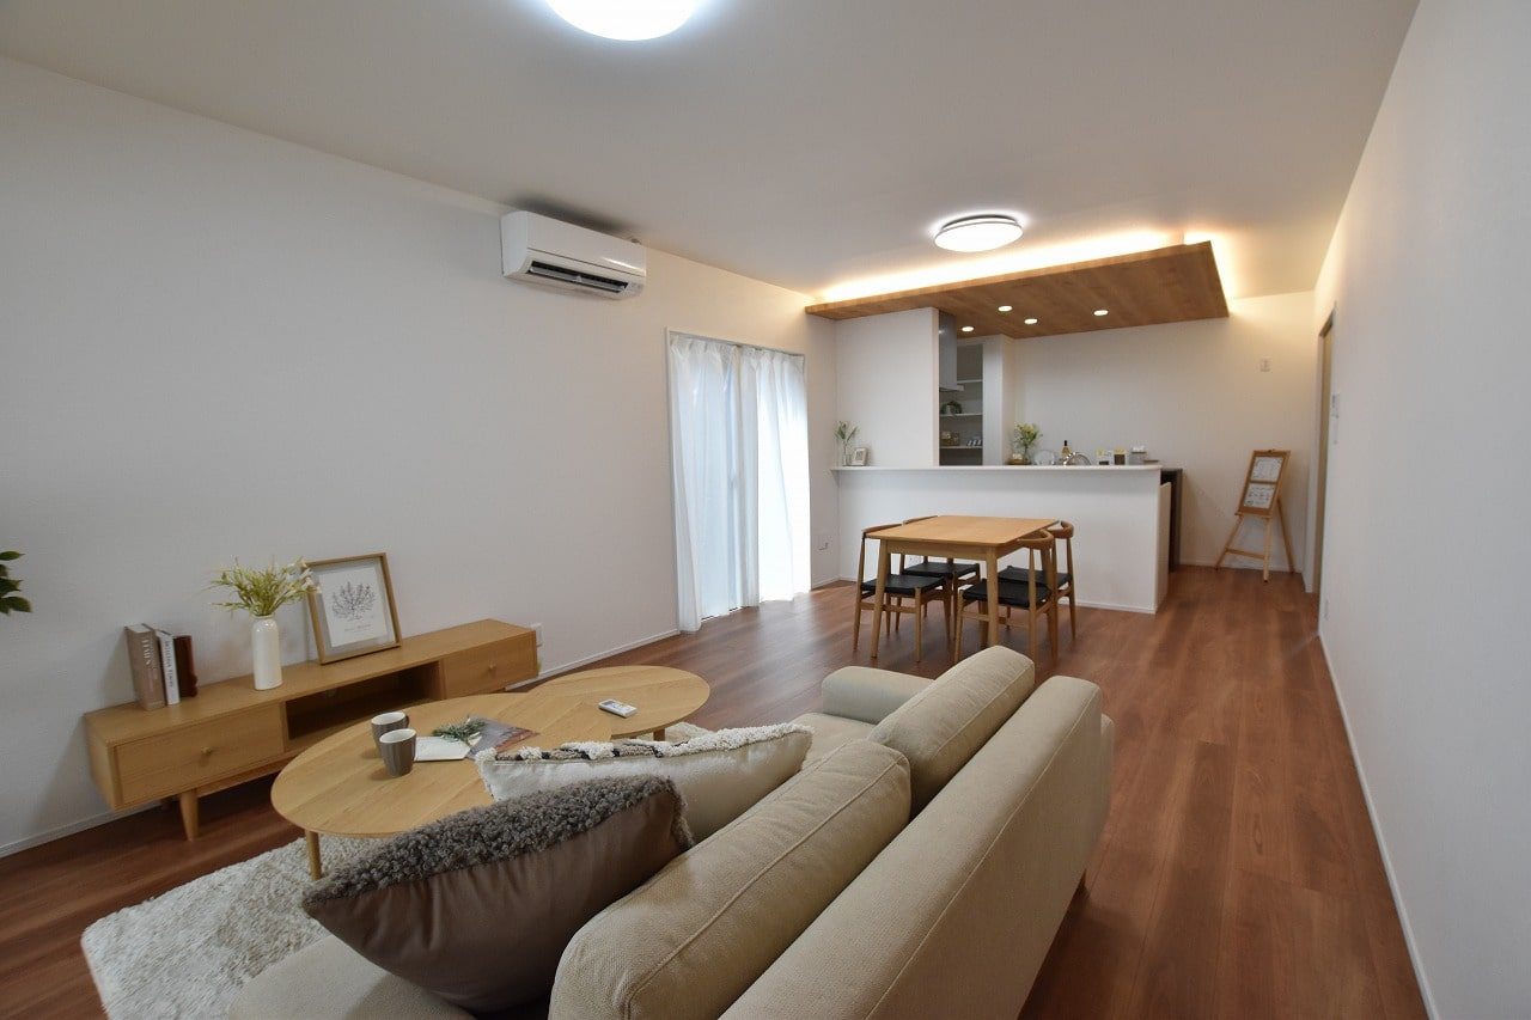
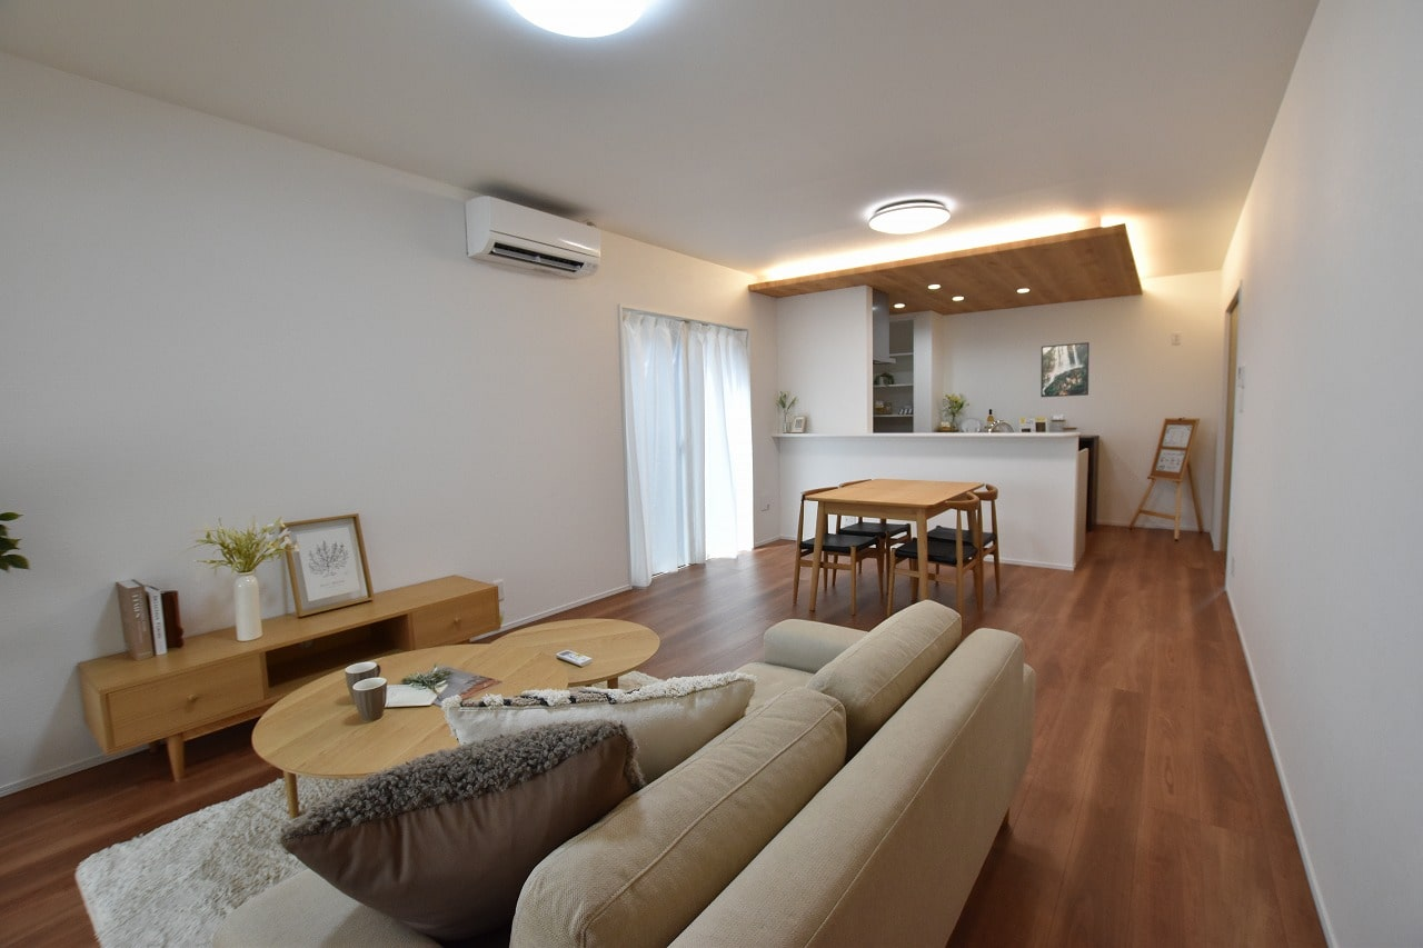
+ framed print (1064, 370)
